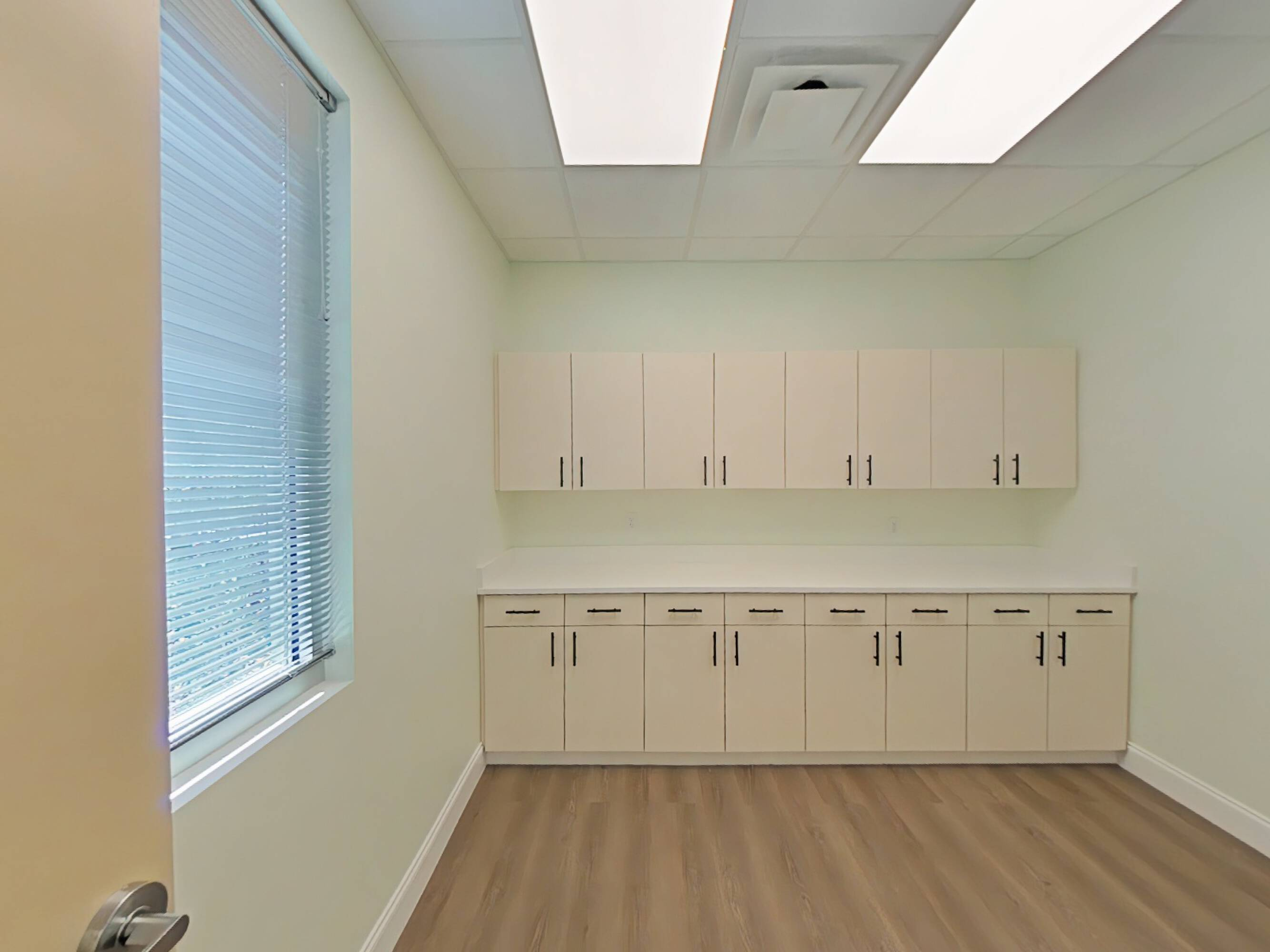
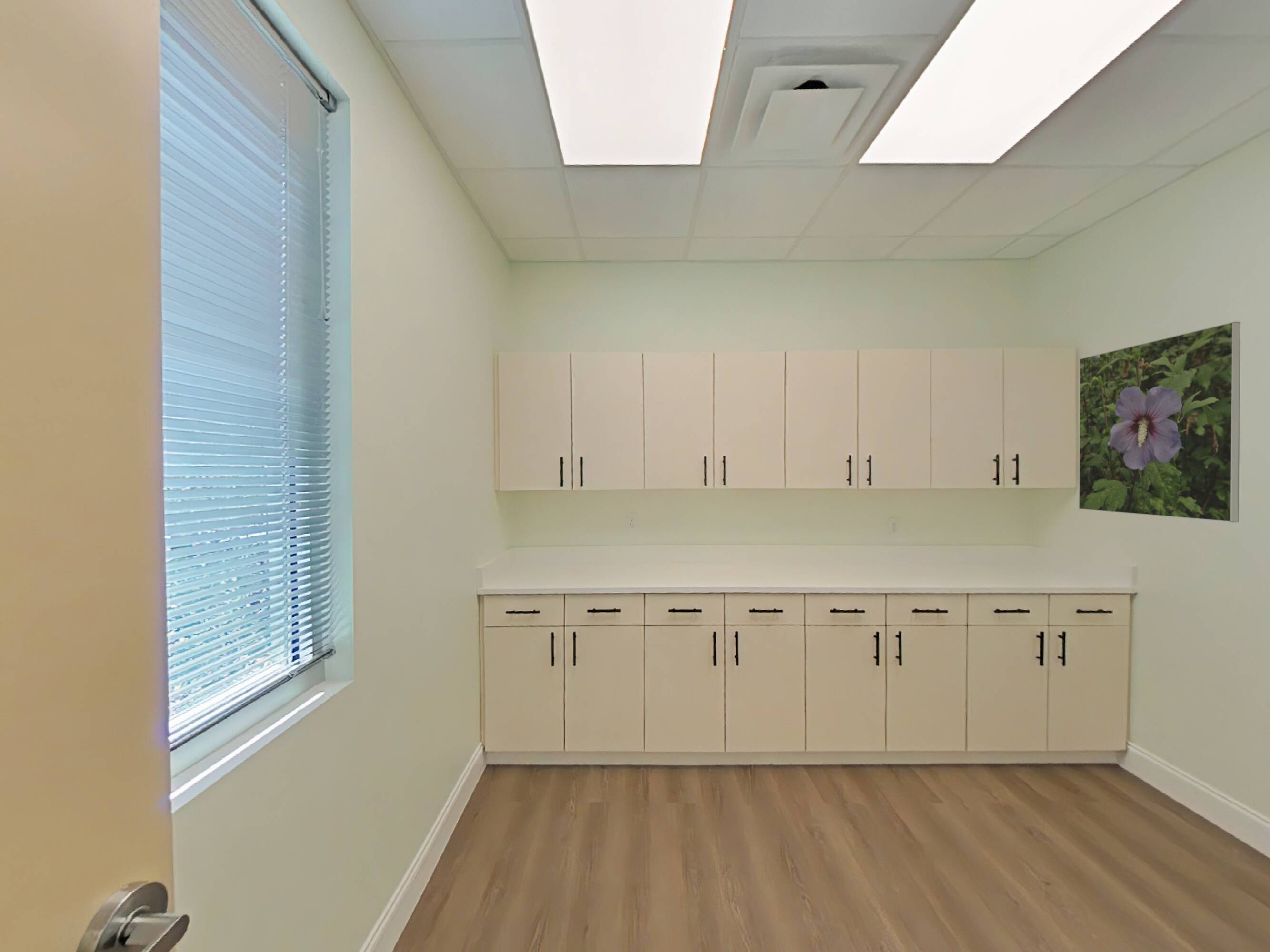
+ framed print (1148, 429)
